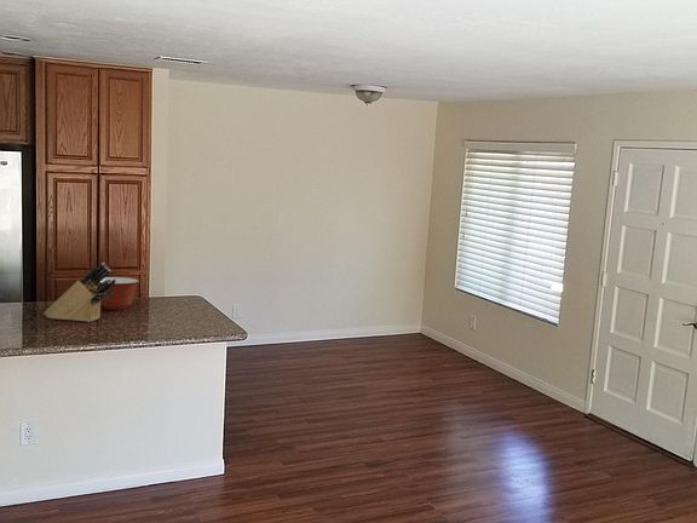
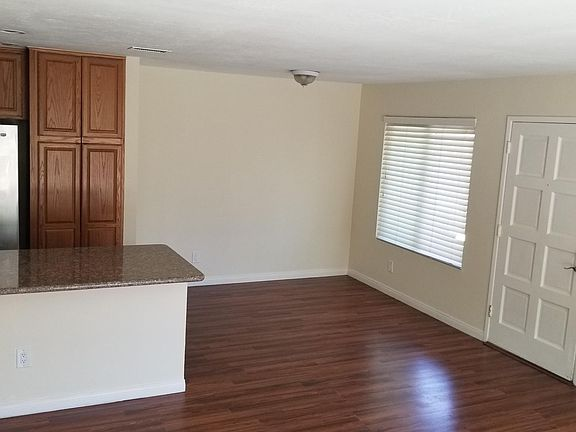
- knife block (81, 291)
- mixing bowl (115, 293)
